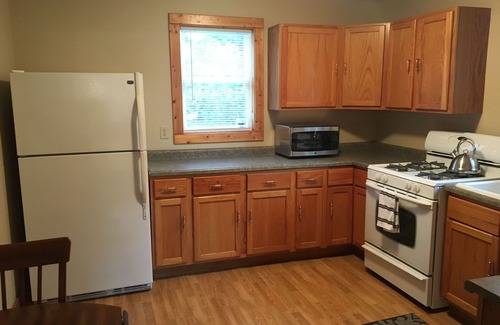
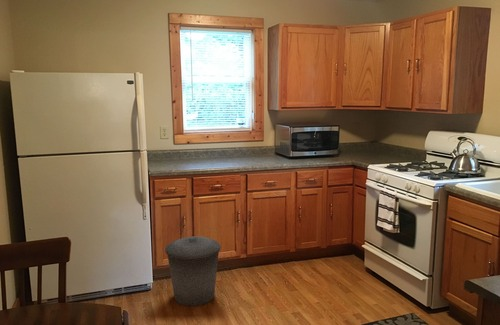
+ trash can (193, 267)
